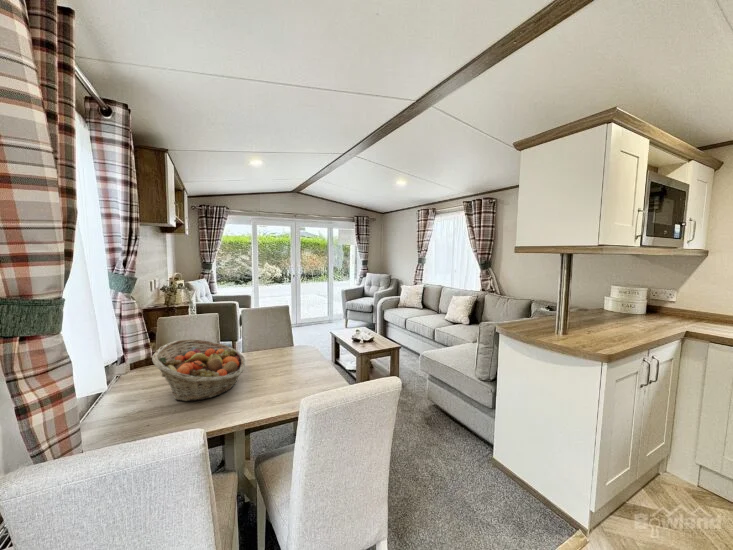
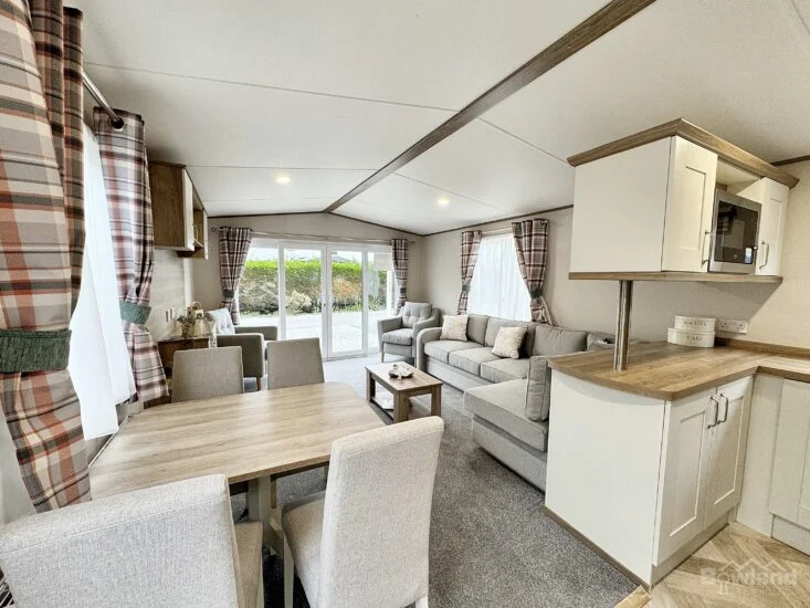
- fruit basket (202, 365)
